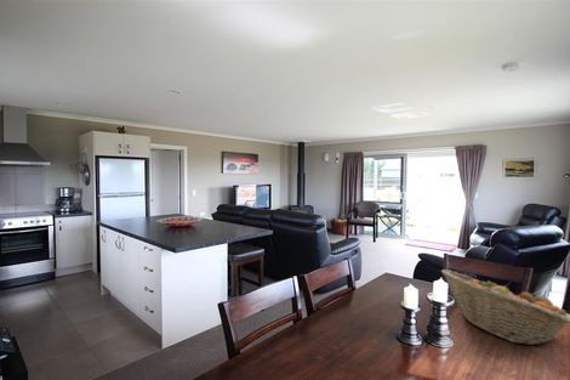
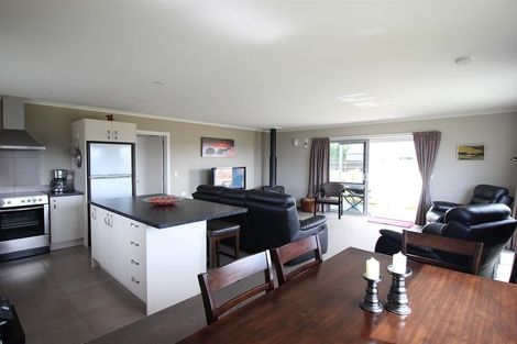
- fruit basket (498, 300)
